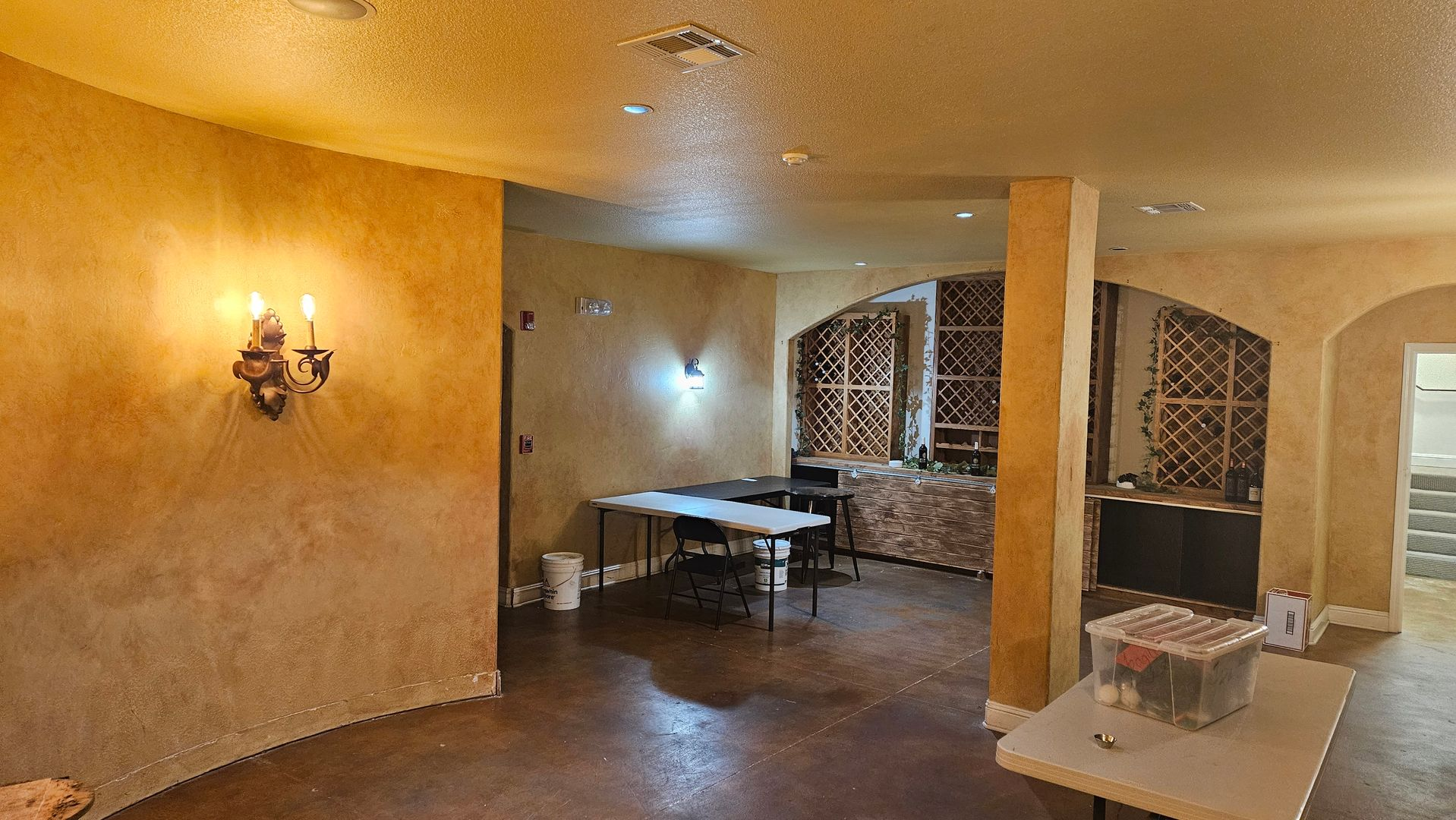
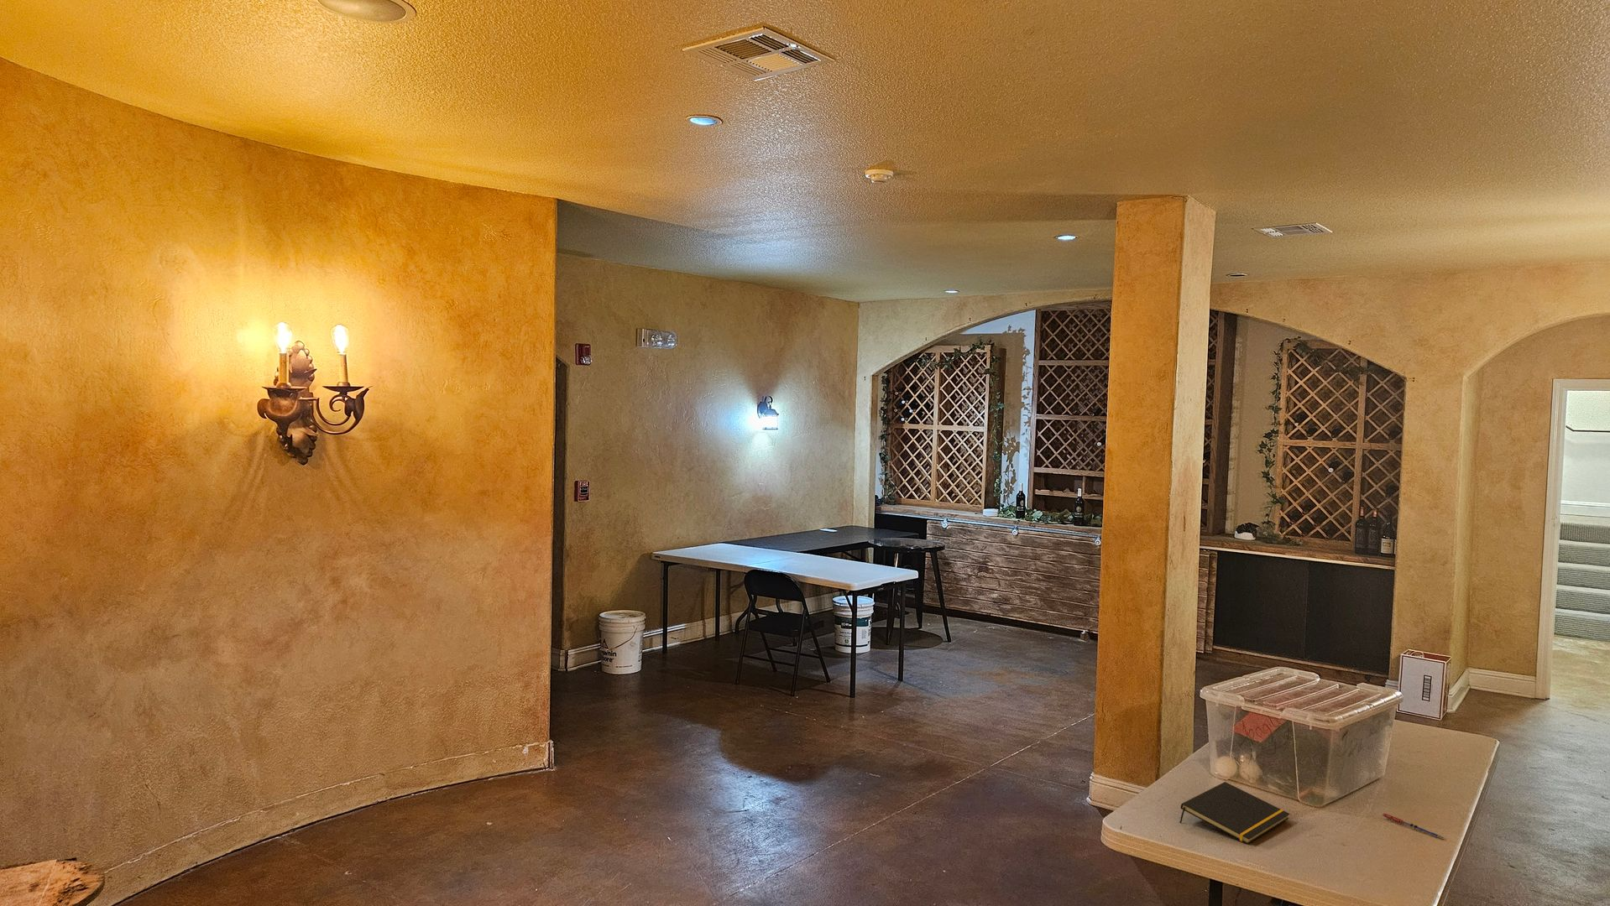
+ notepad (1235, 810)
+ pen (1412, 824)
